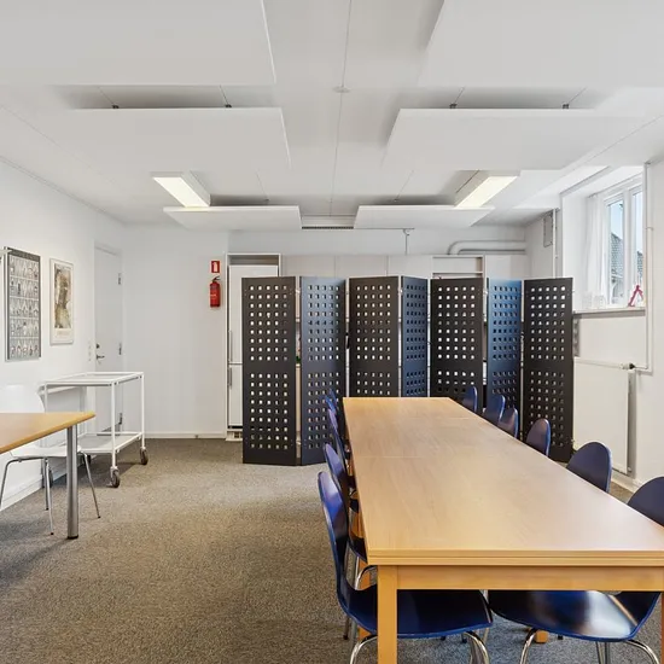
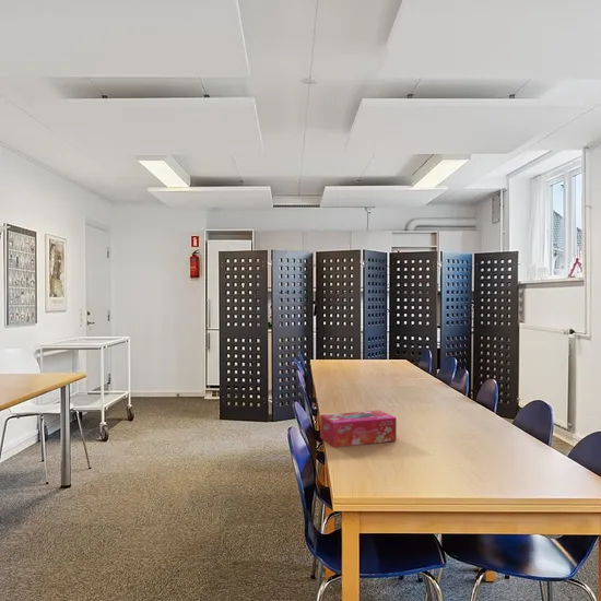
+ tissue box (357, 427)
